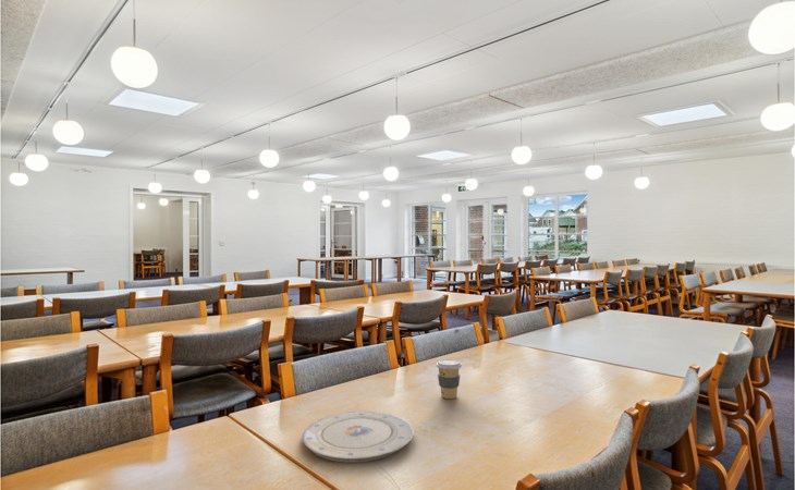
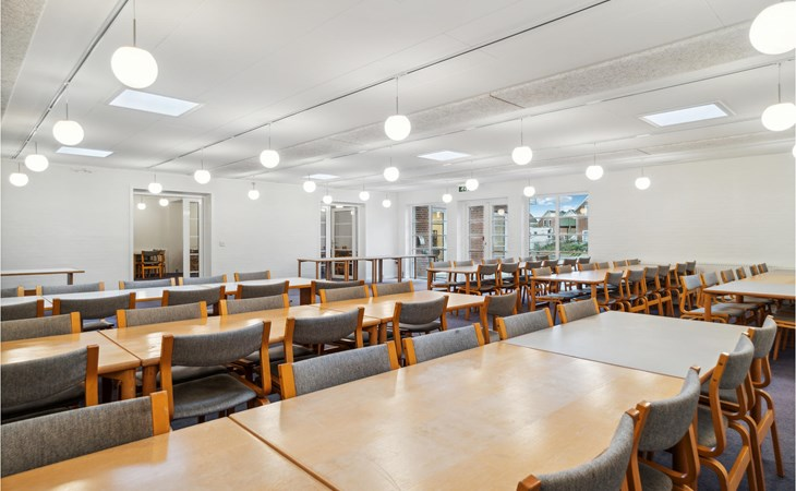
- coffee cup (449, 378)
- plate (358, 434)
